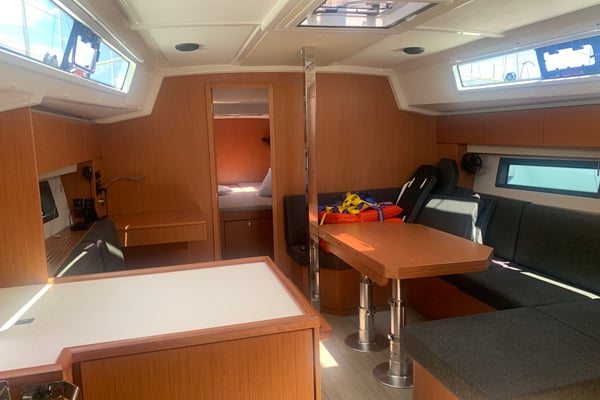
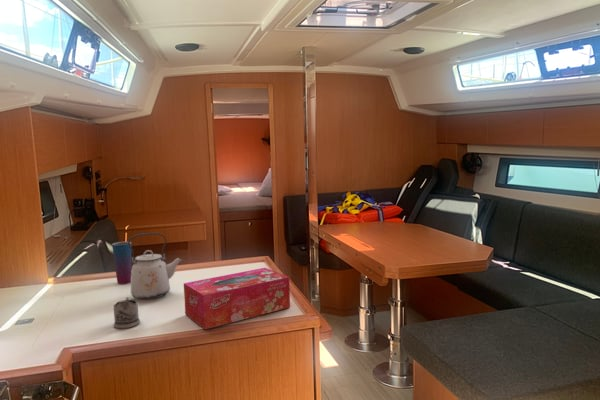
+ kettle (156, 263)
+ tissue box (237, 295)
+ cup (123, 262)
+ tea glass holder (126, 309)
